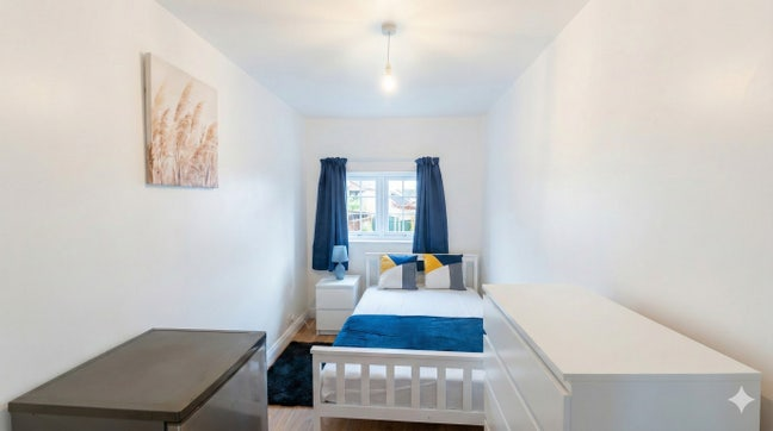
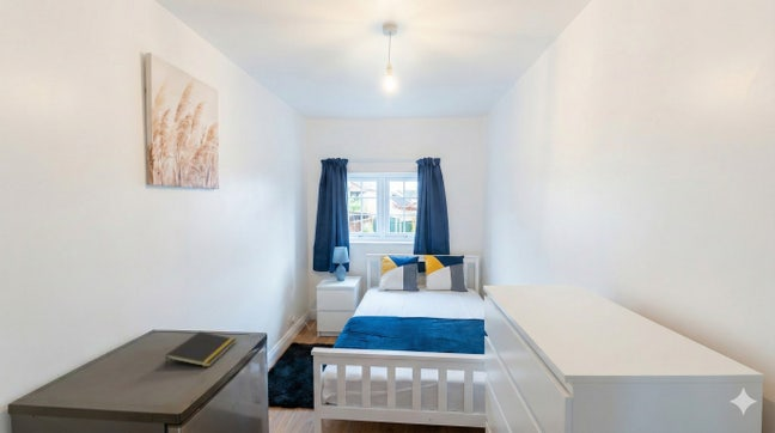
+ notepad (203, 347)
